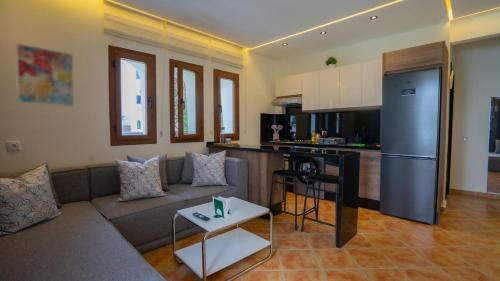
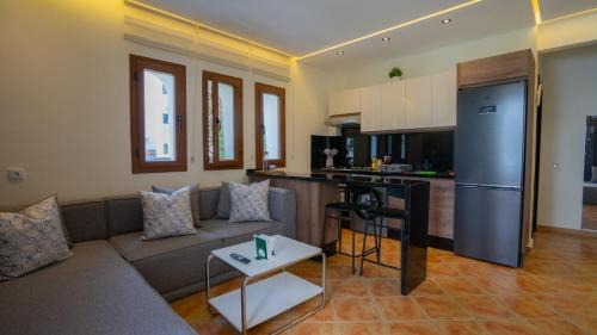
- wall art (46, 77)
